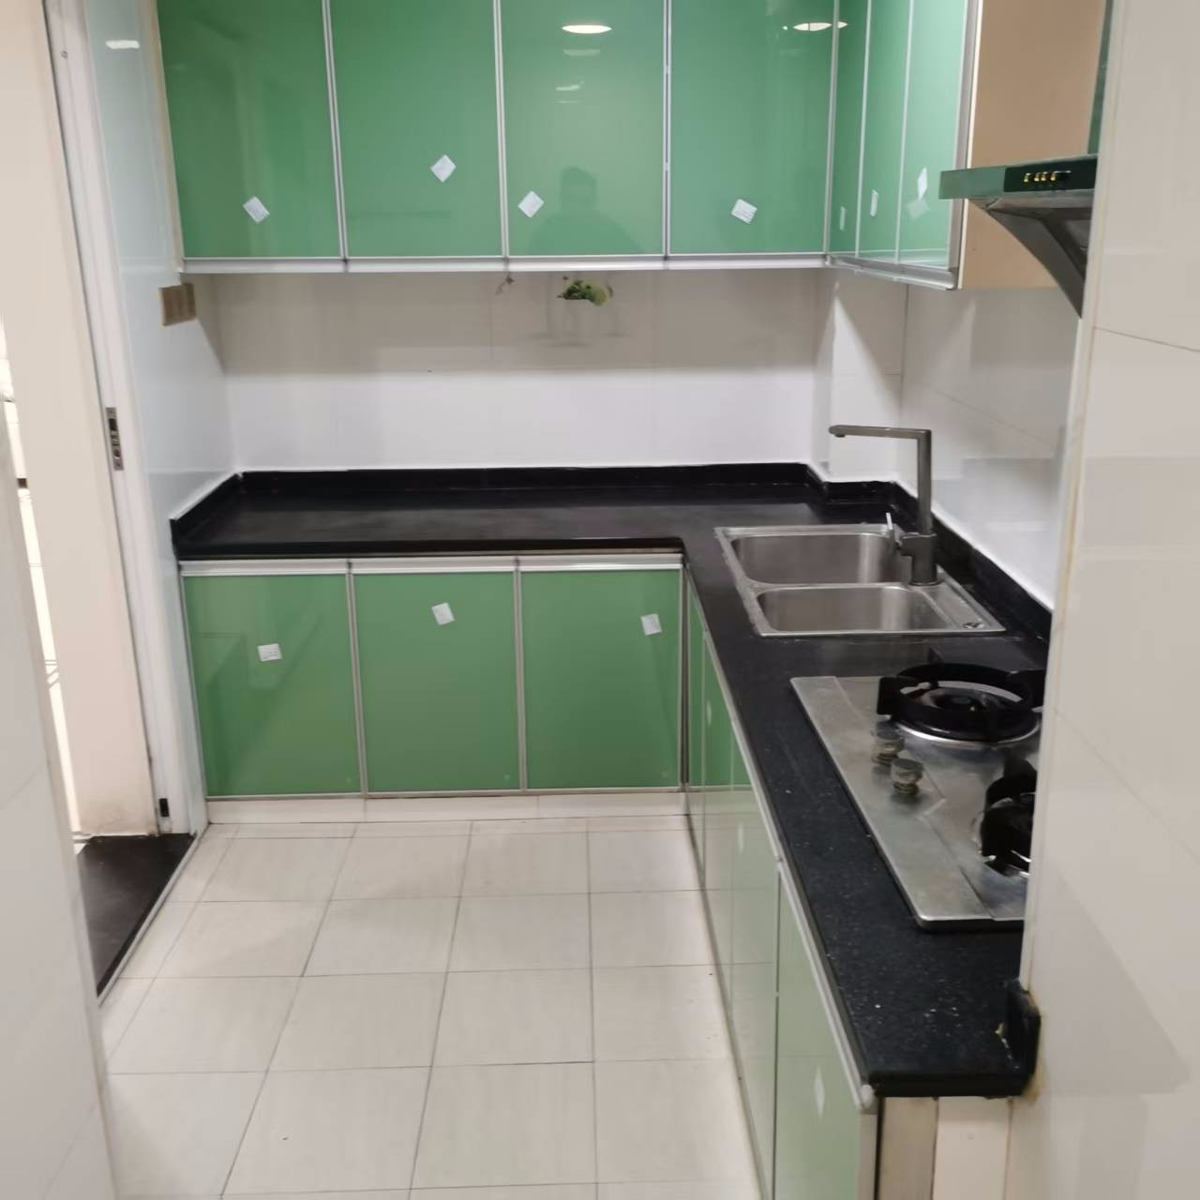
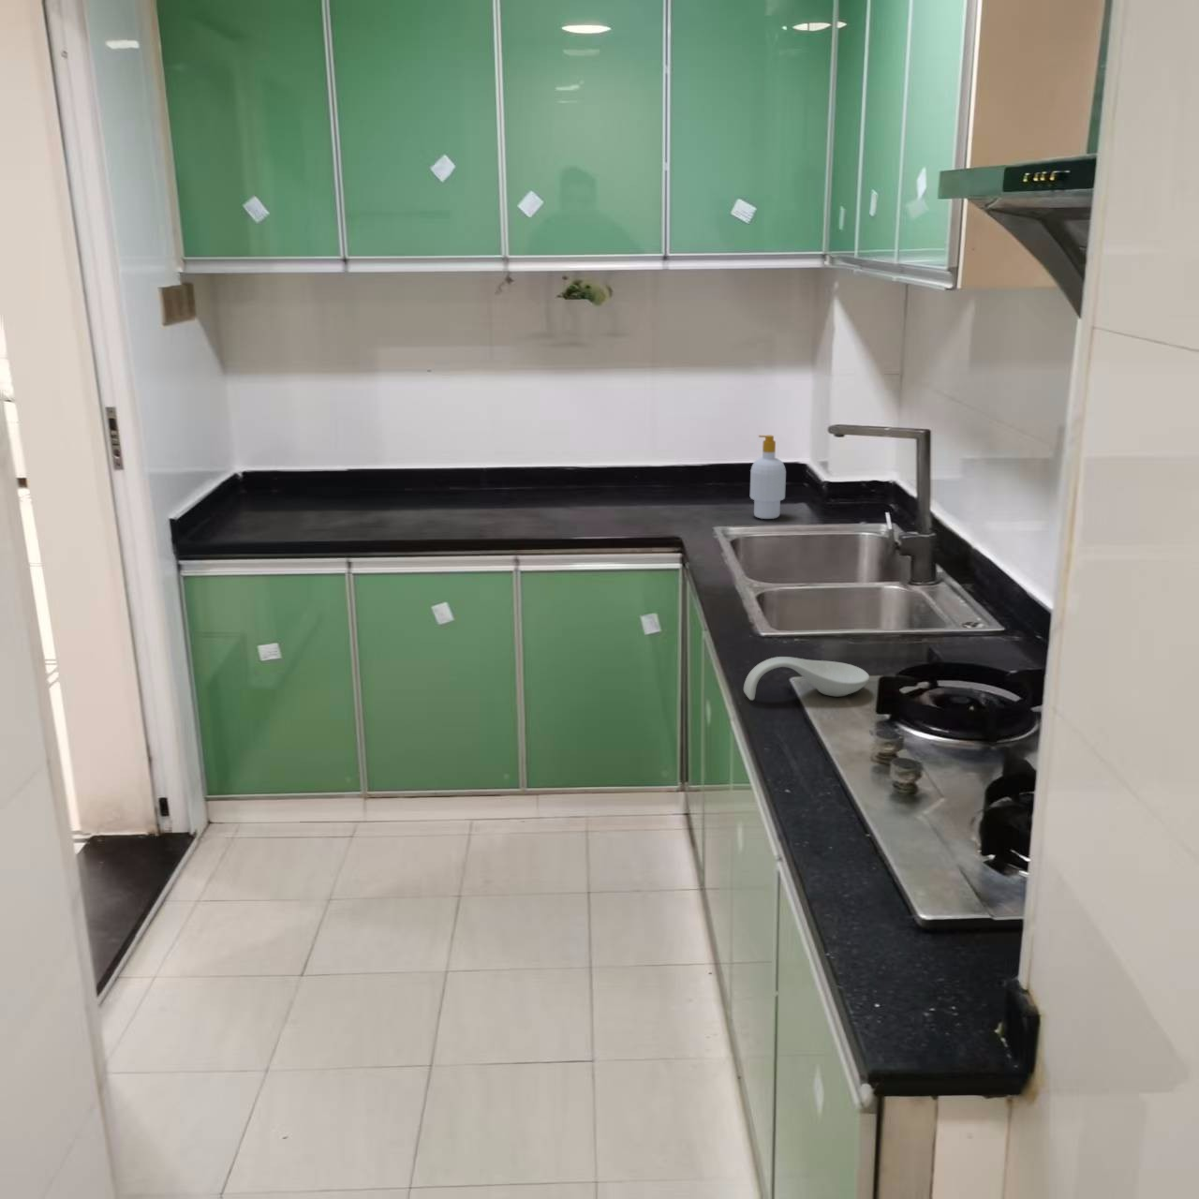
+ soap bottle (767, 475)
+ spoon rest (807, 675)
